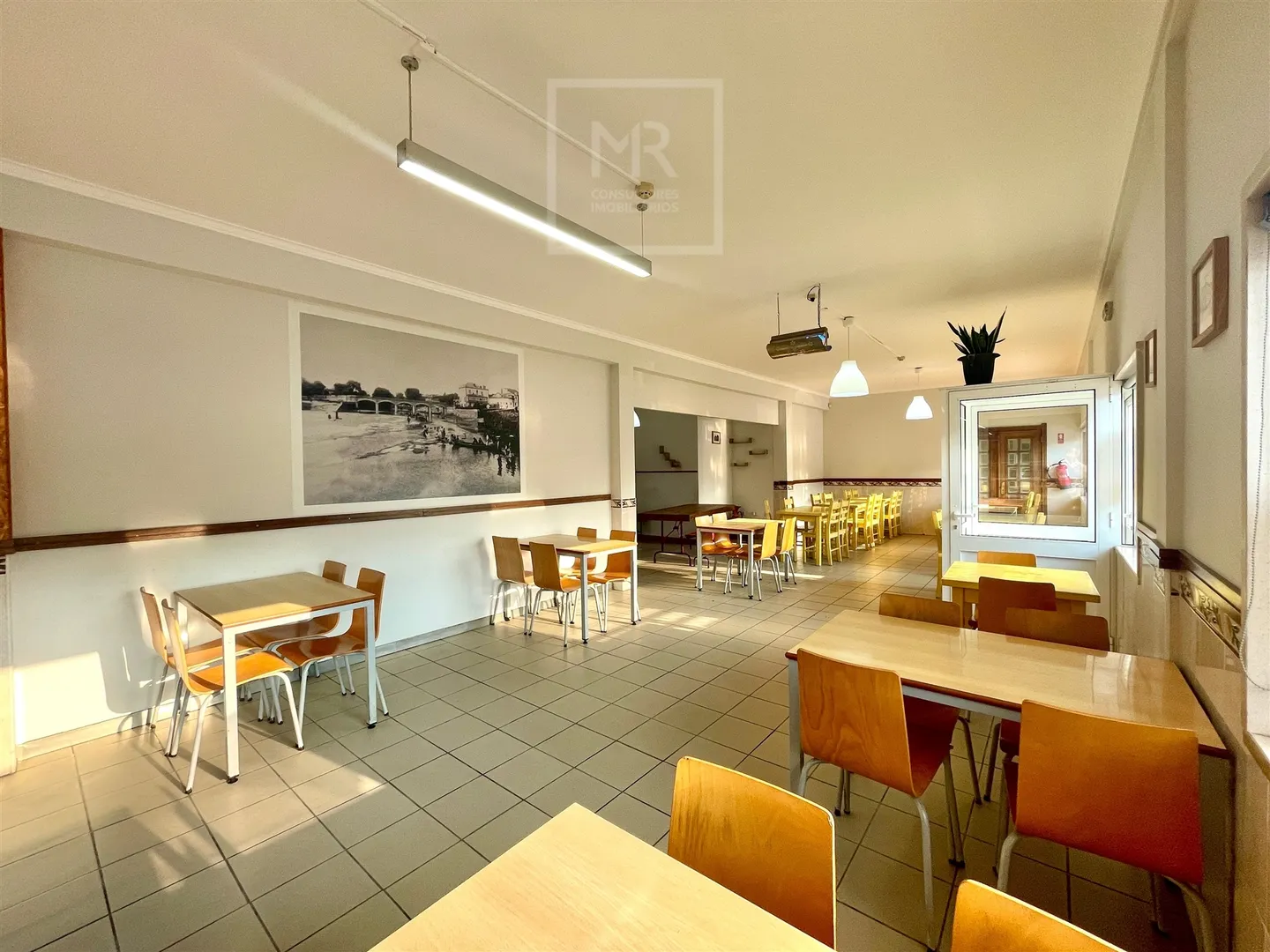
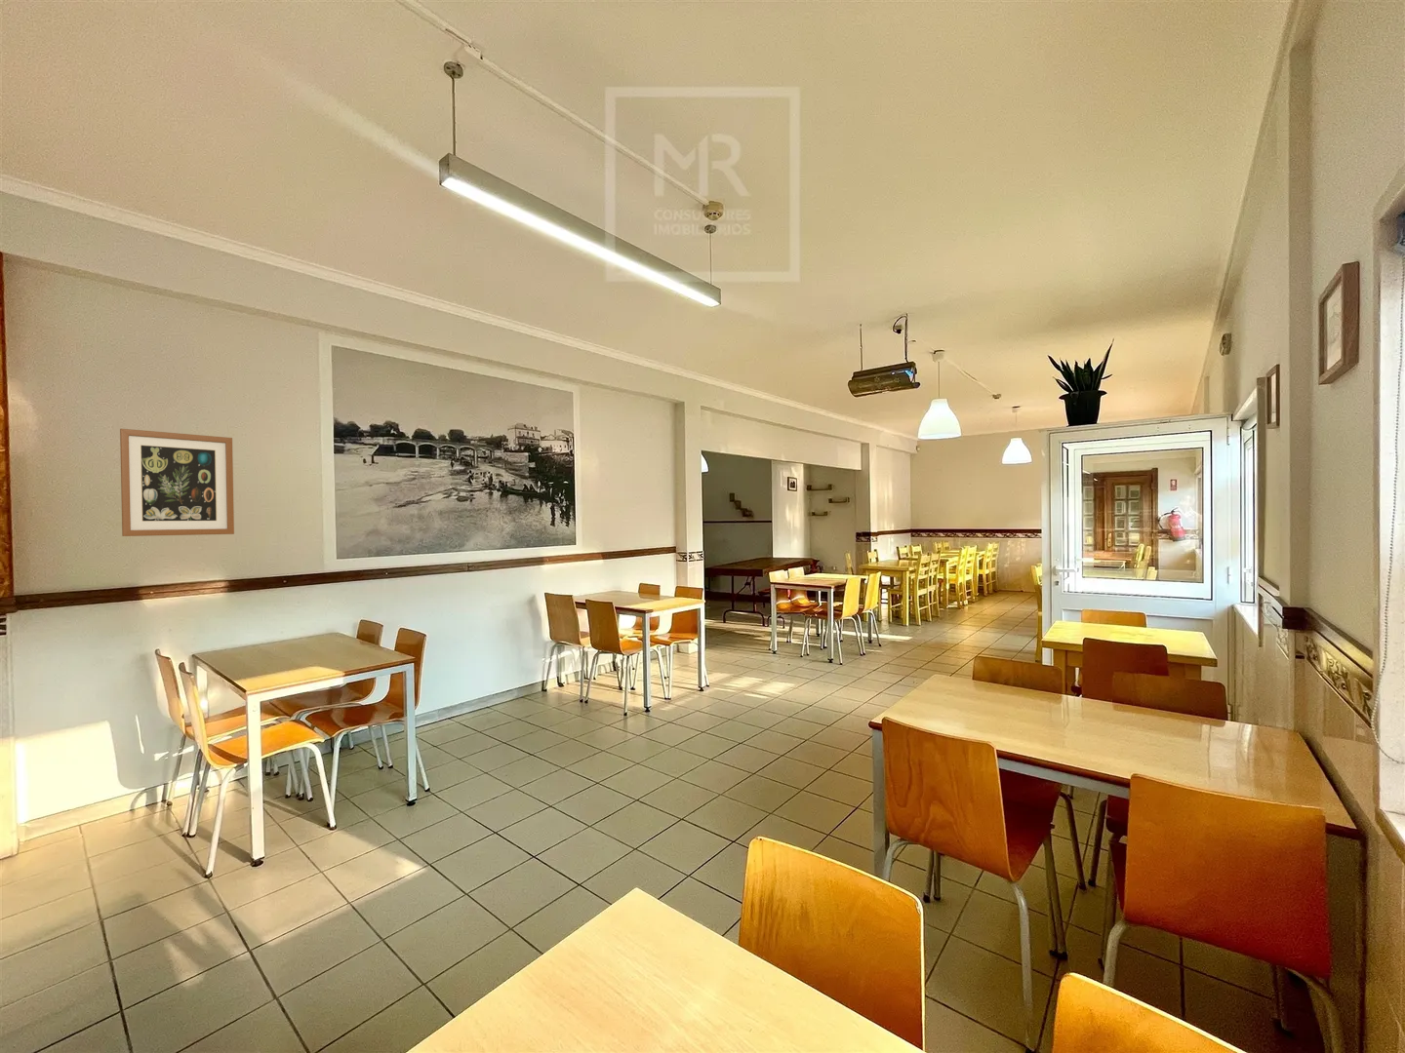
+ wall art (179, 483)
